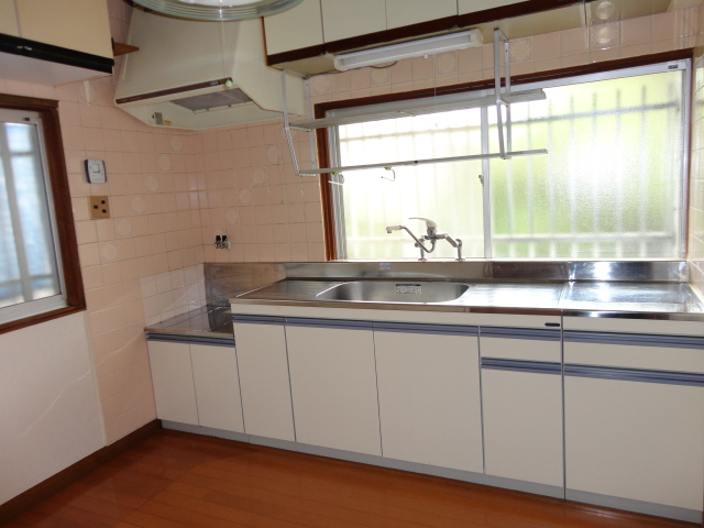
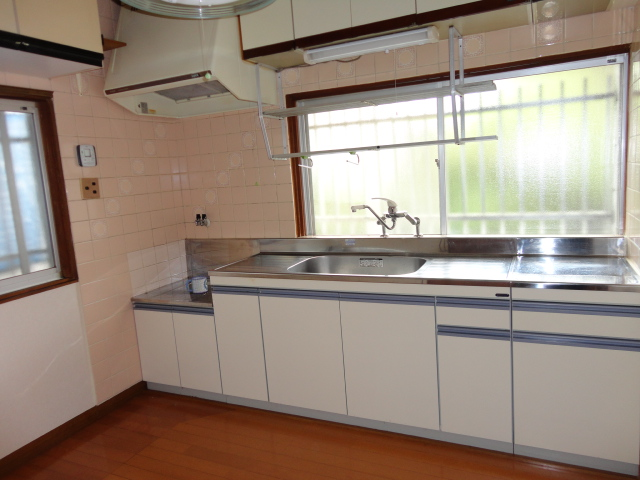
+ mug (196, 285)
